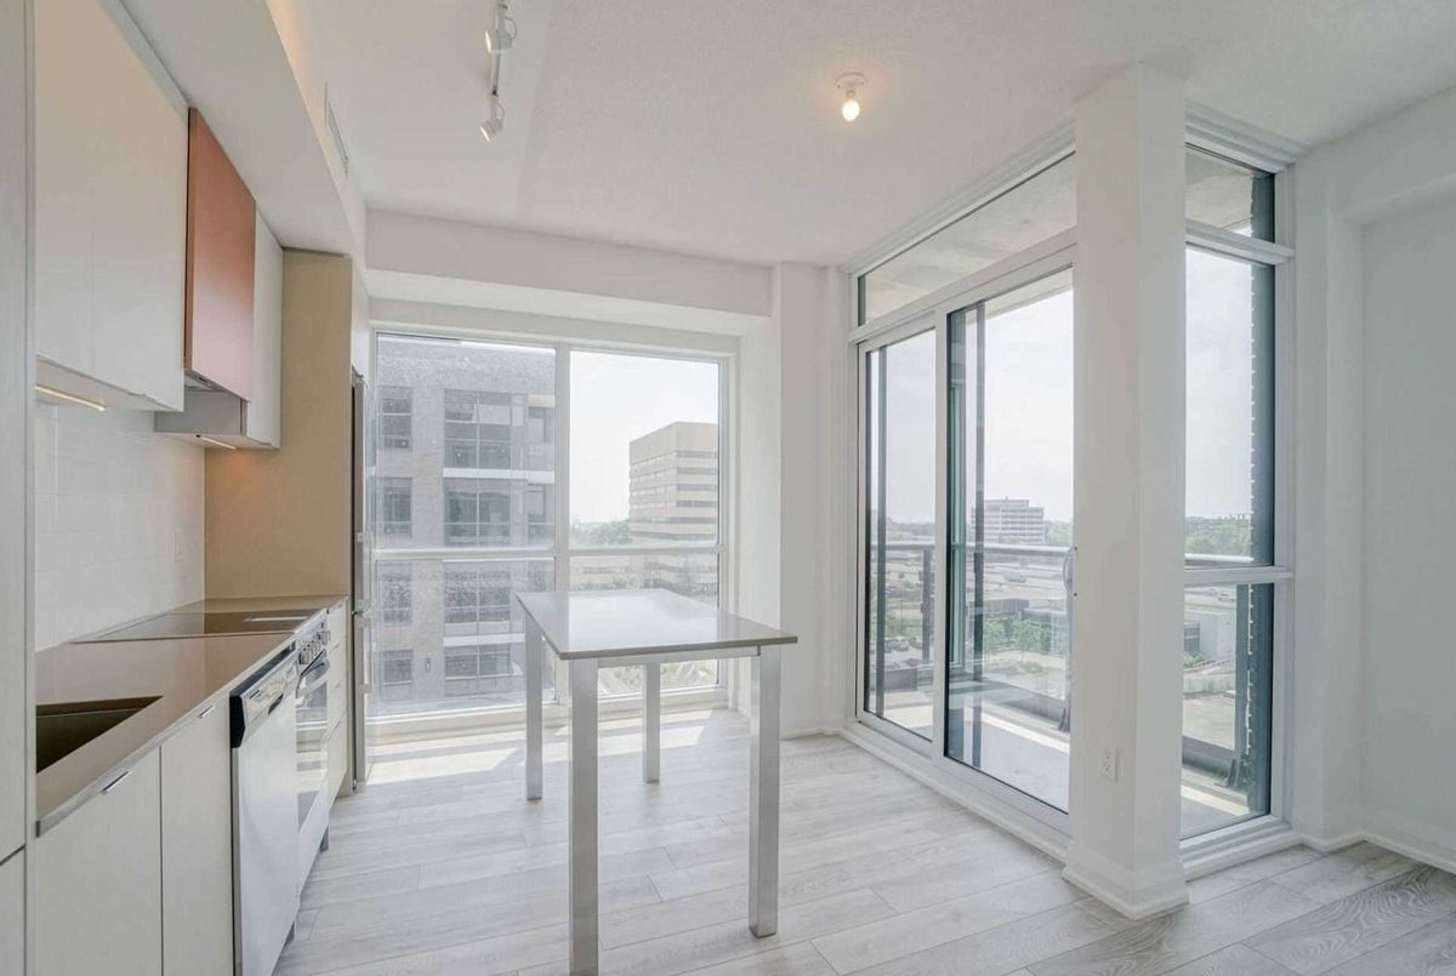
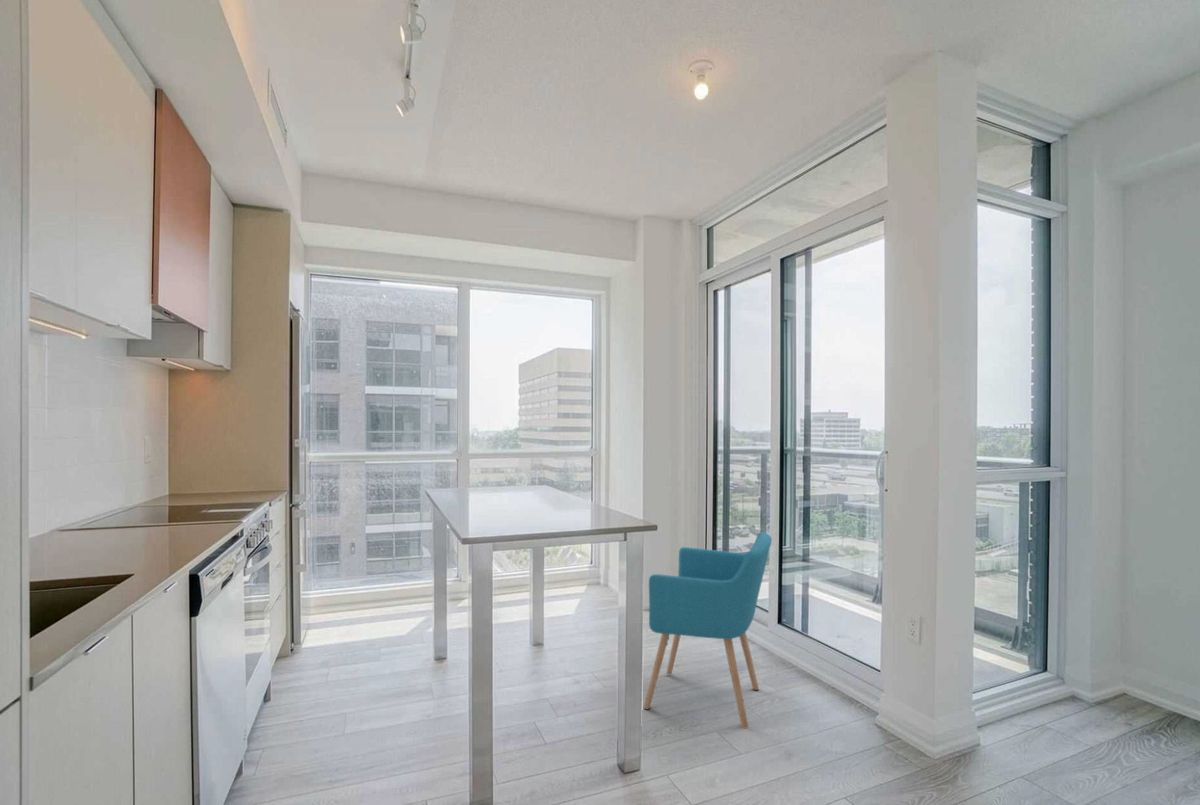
+ chair (711, 617)
